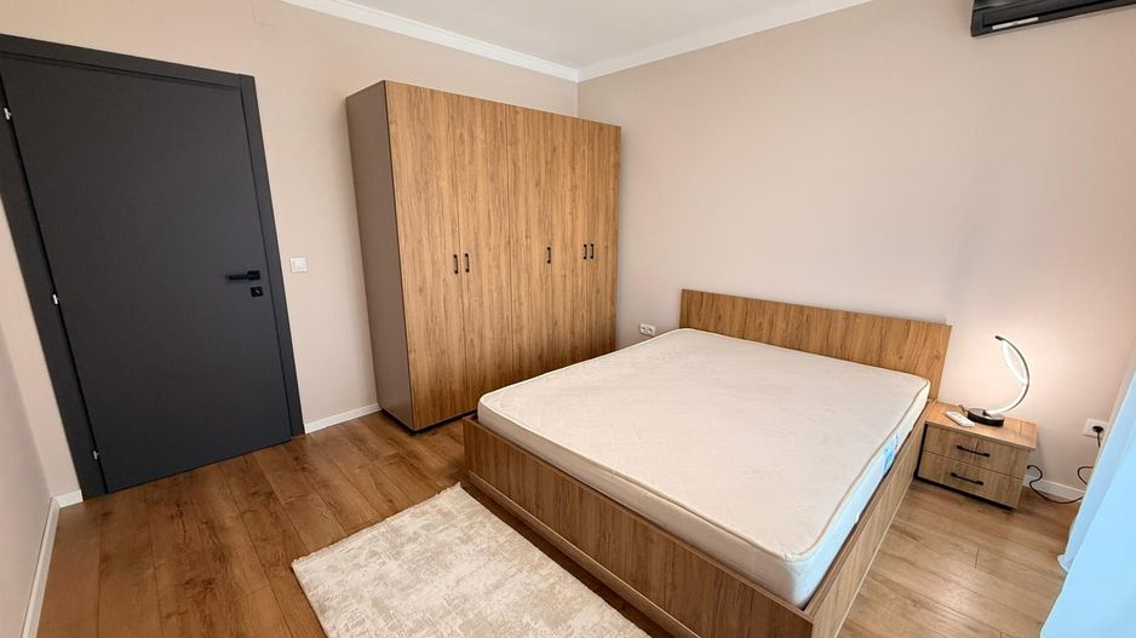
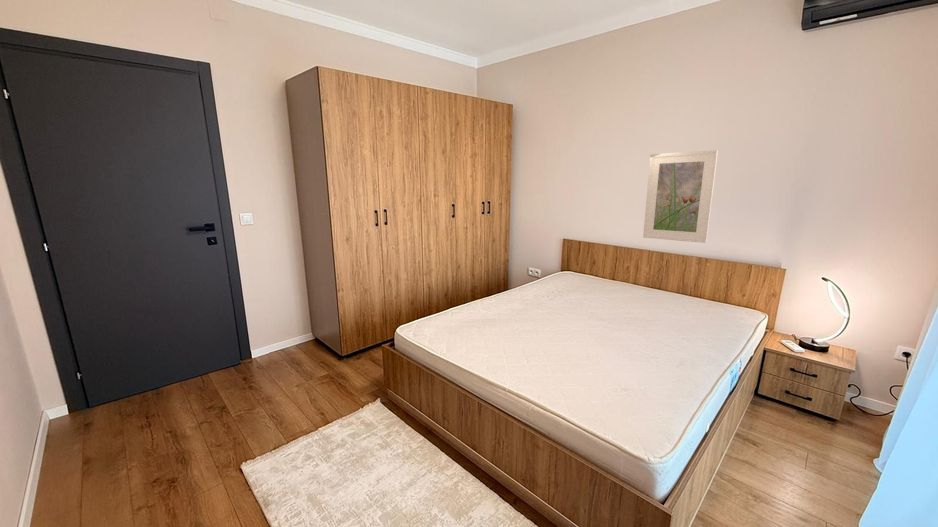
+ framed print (677, 197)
